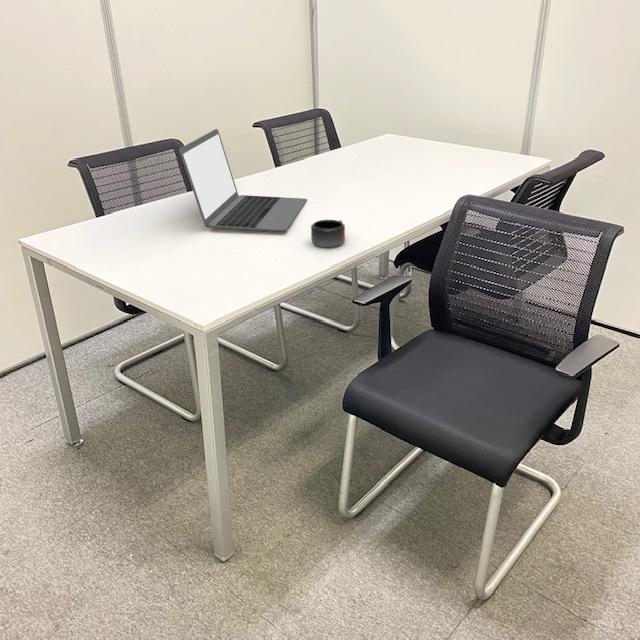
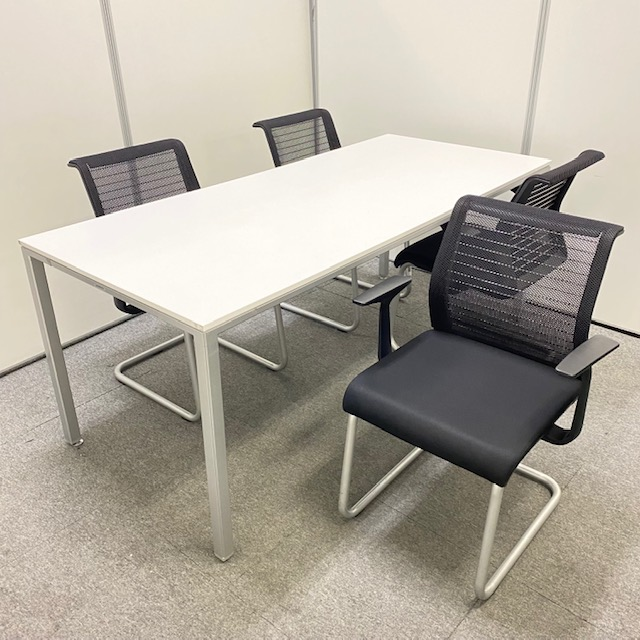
- laptop (233, 179)
- mug (330, 232)
